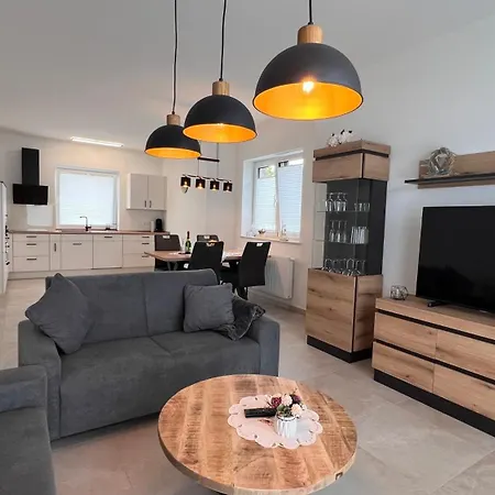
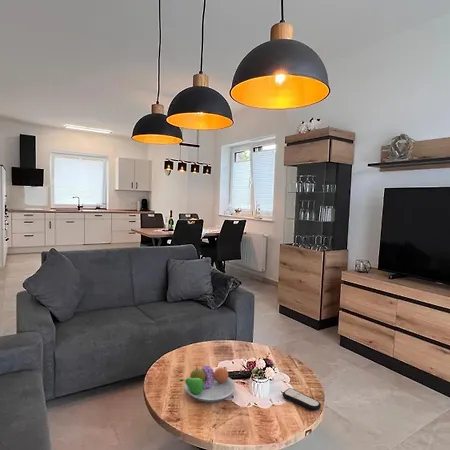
+ fruit bowl (207, 380)
+ remote control (301, 399)
